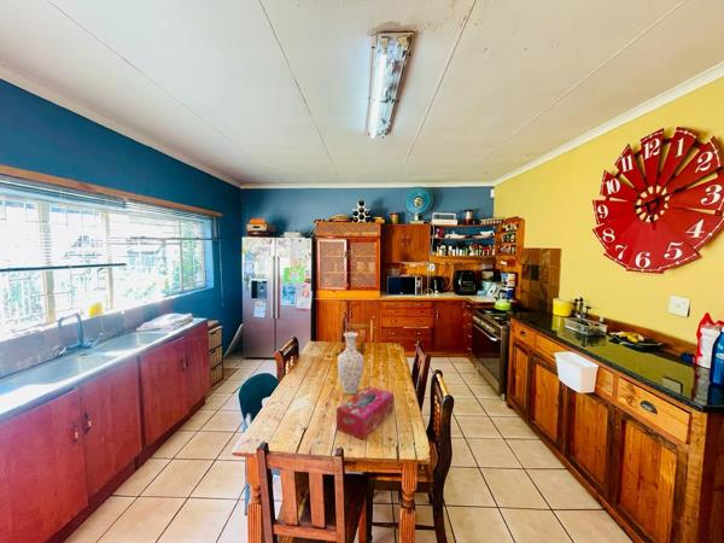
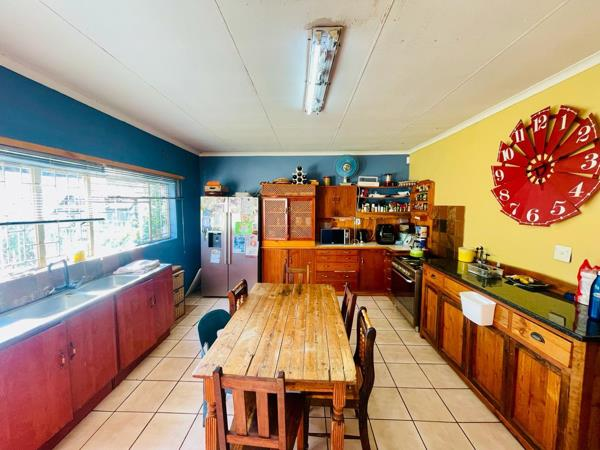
- tissue box (366, 410)
- vase (350, 362)
